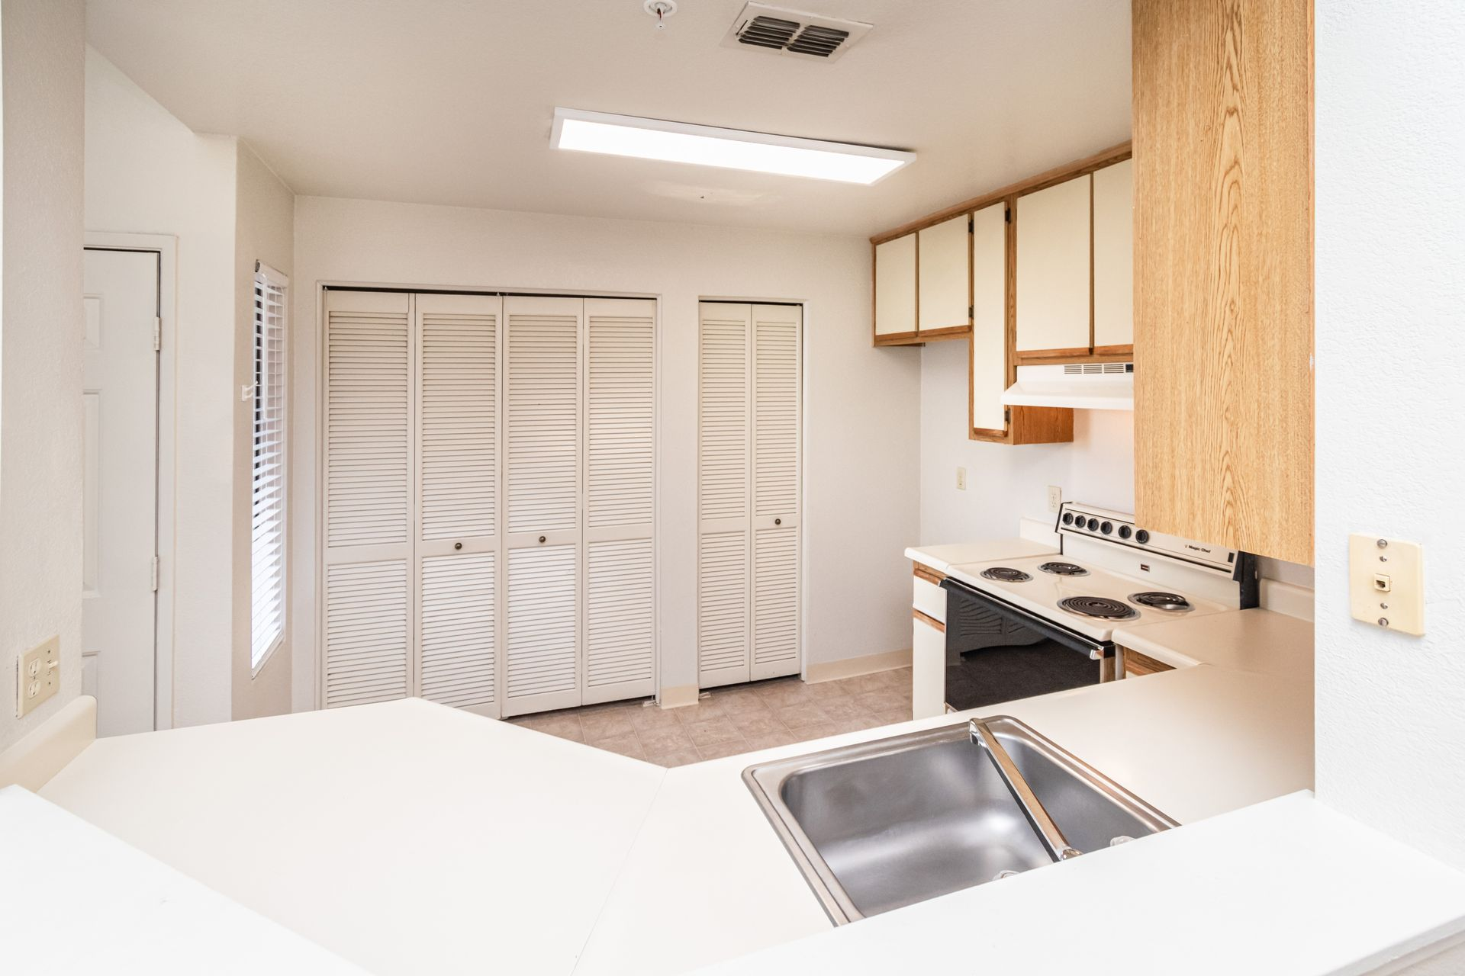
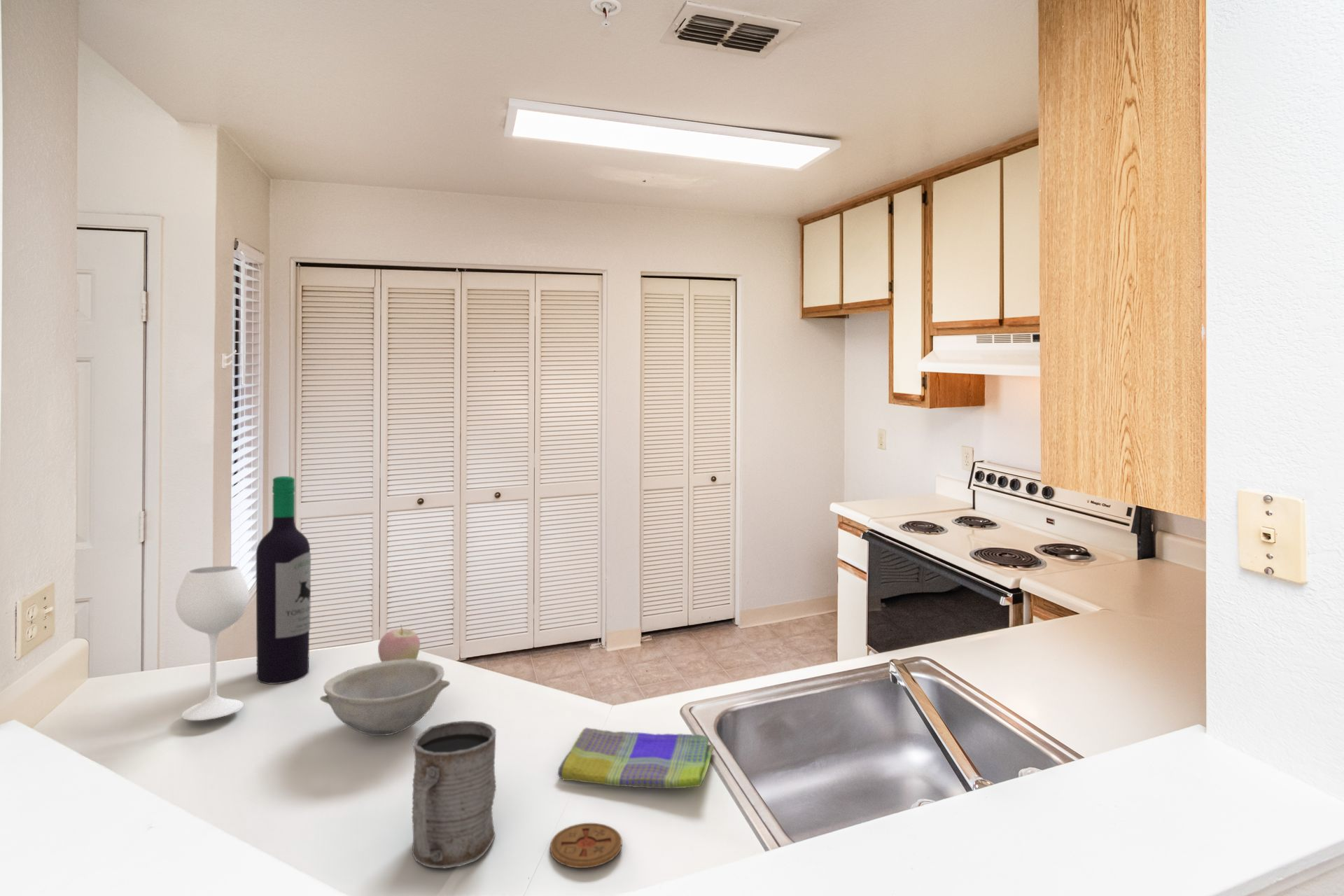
+ coaster (586, 844)
+ bowl (386, 704)
+ mug (448, 796)
+ dish towel (637, 756)
+ apple (399, 647)
+ wine bottle (247, 586)
